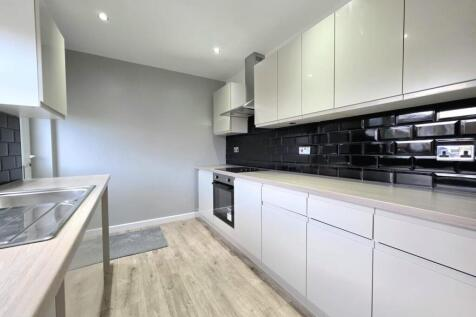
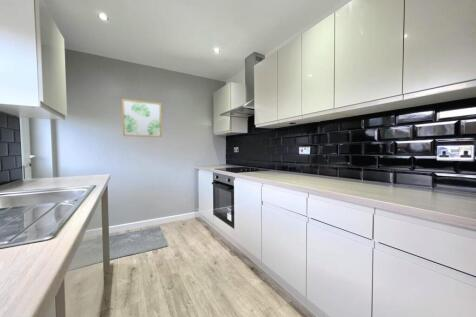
+ wall art (142, 118)
